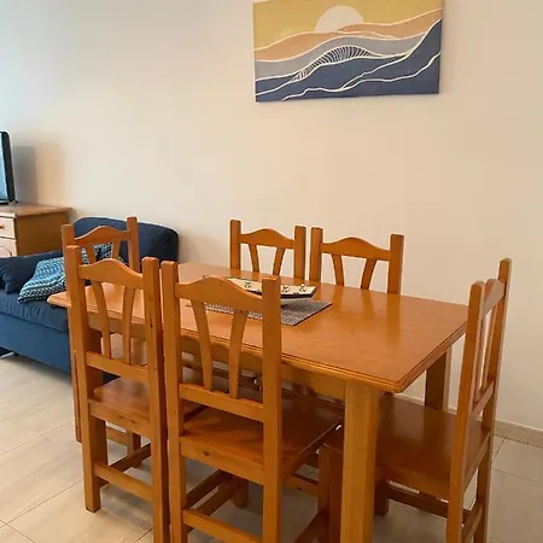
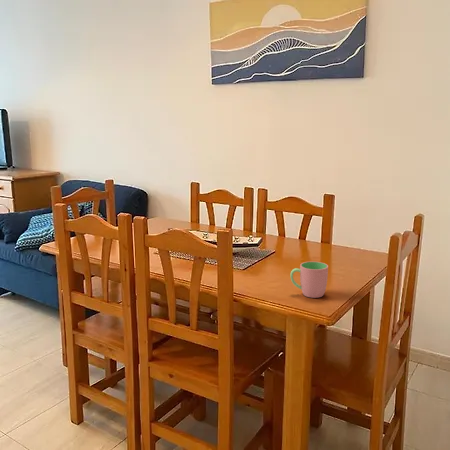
+ cup (308, 279)
